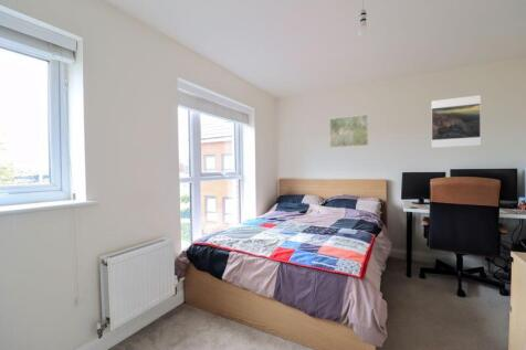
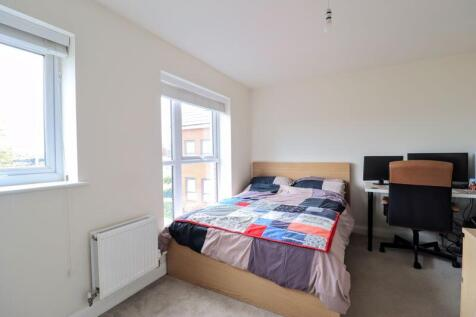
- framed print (348, 131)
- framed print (454, 123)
